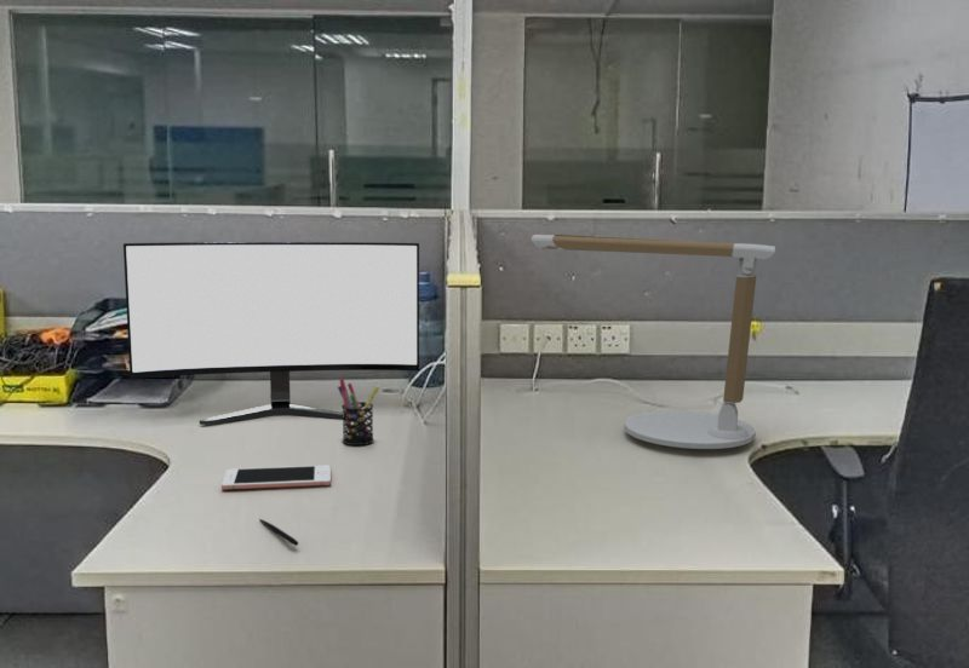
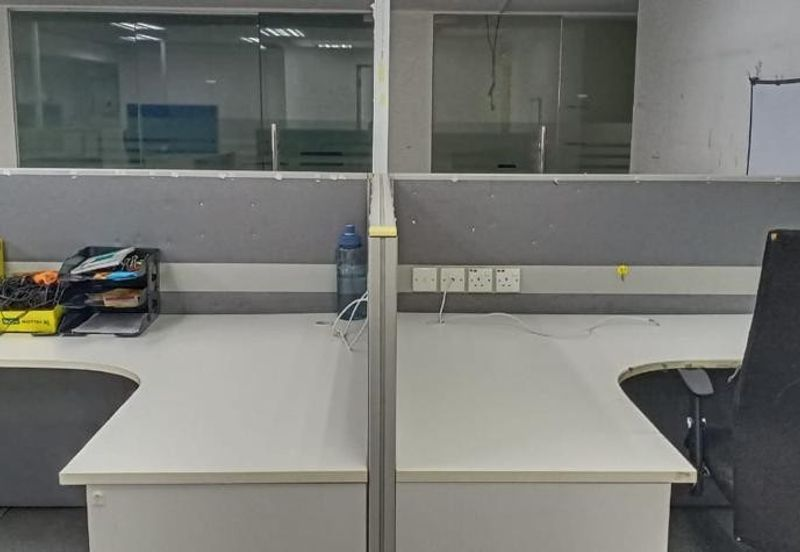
- monitor (277, 329)
- pen holder (355, 410)
- desk lamp (648, 411)
- pen (277, 530)
- cell phone (277, 477)
